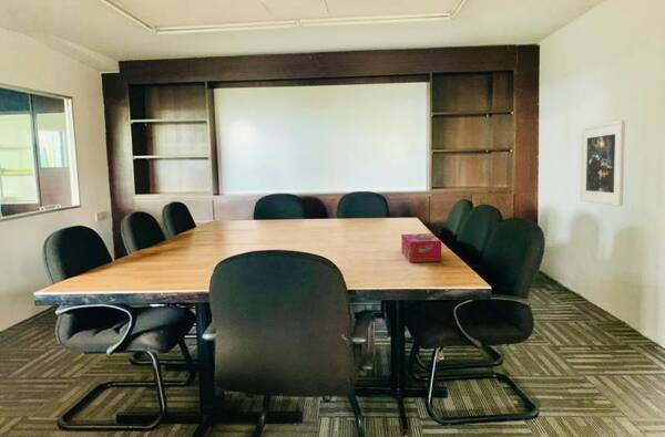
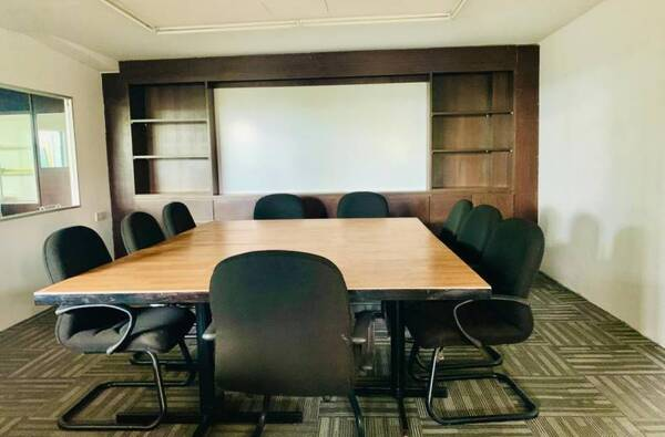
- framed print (600, 164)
- tissue box (420, 247)
